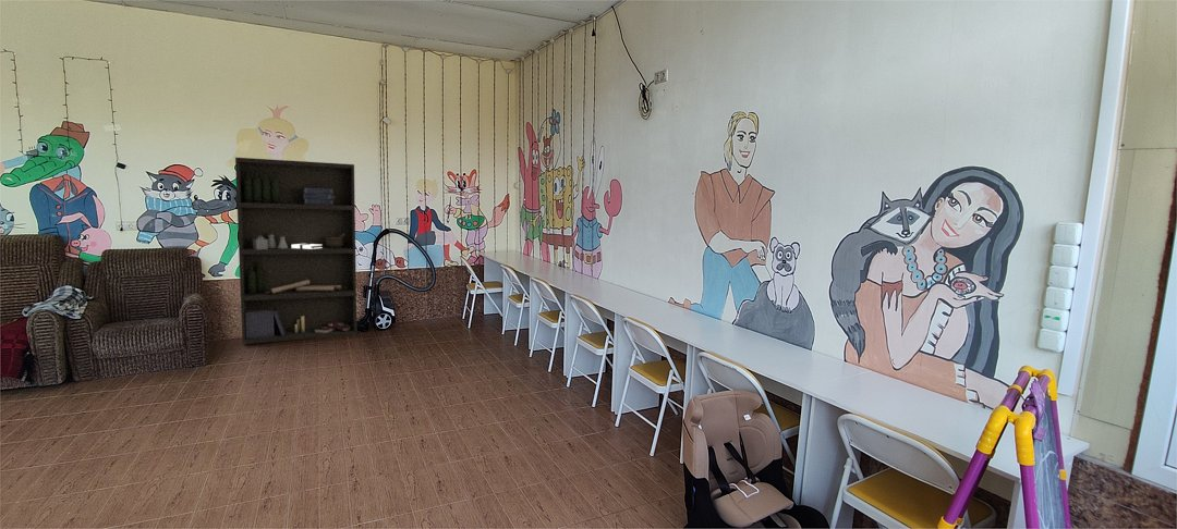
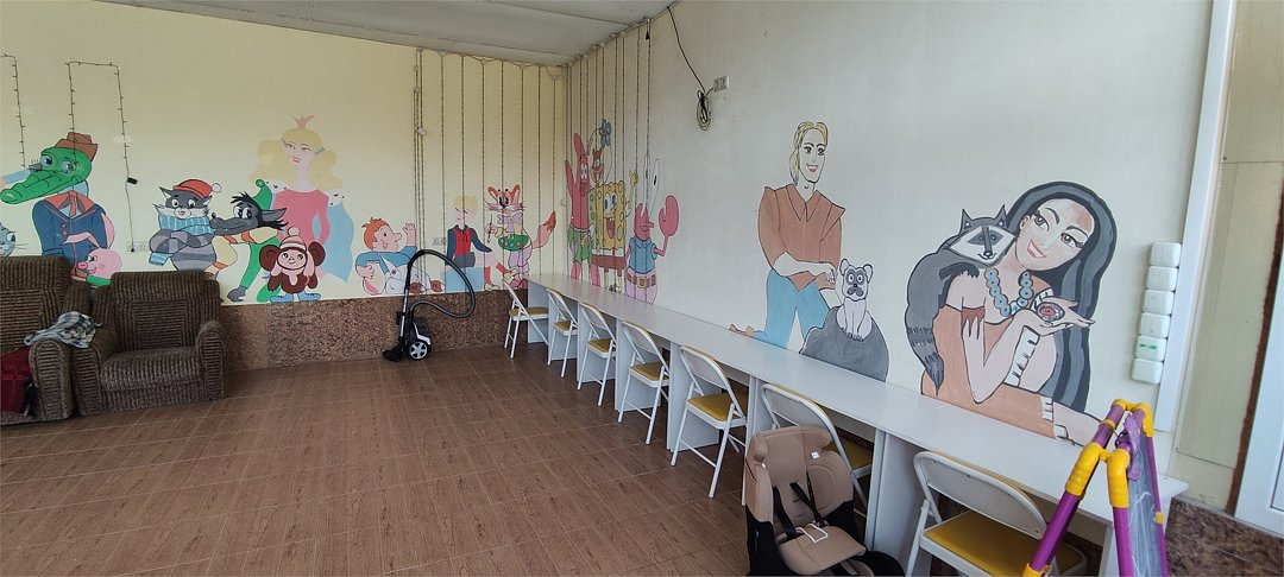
- bookshelf (300, 250)
